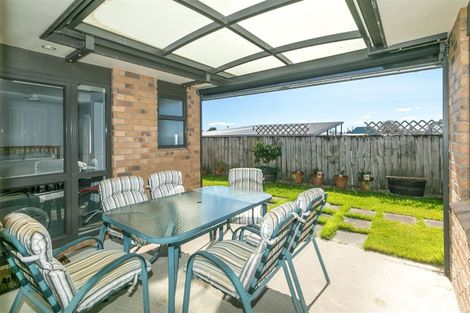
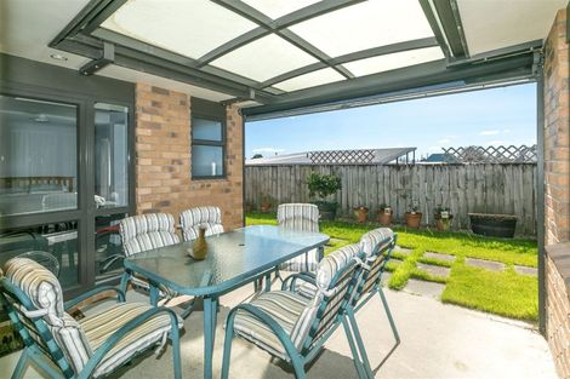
+ vase (198, 240)
